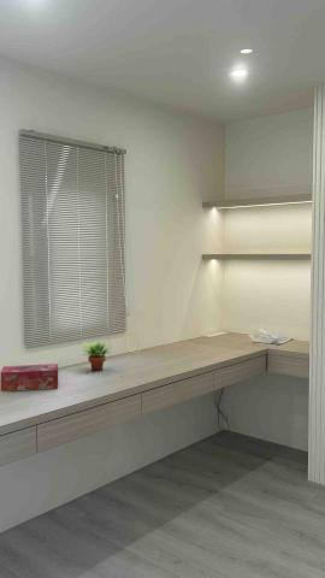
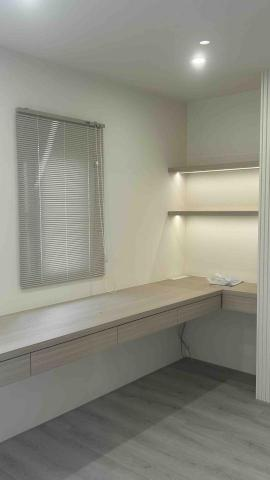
- succulent plant (96, 354)
- tissue box (30, 377)
